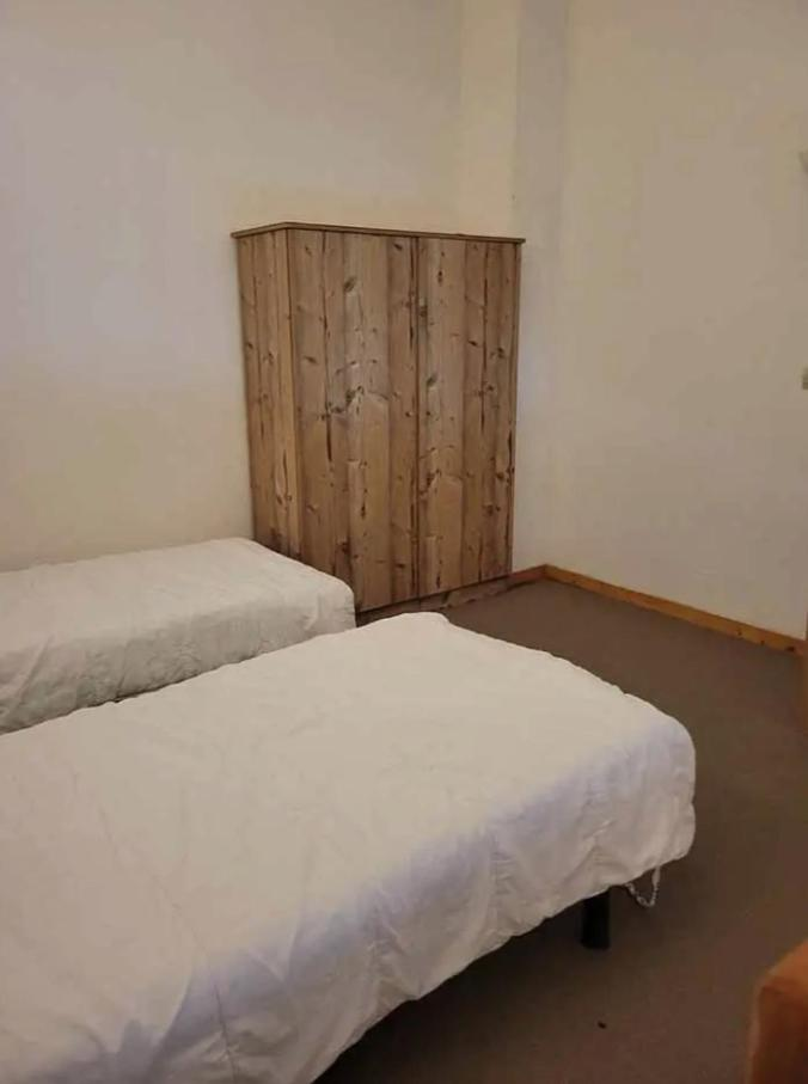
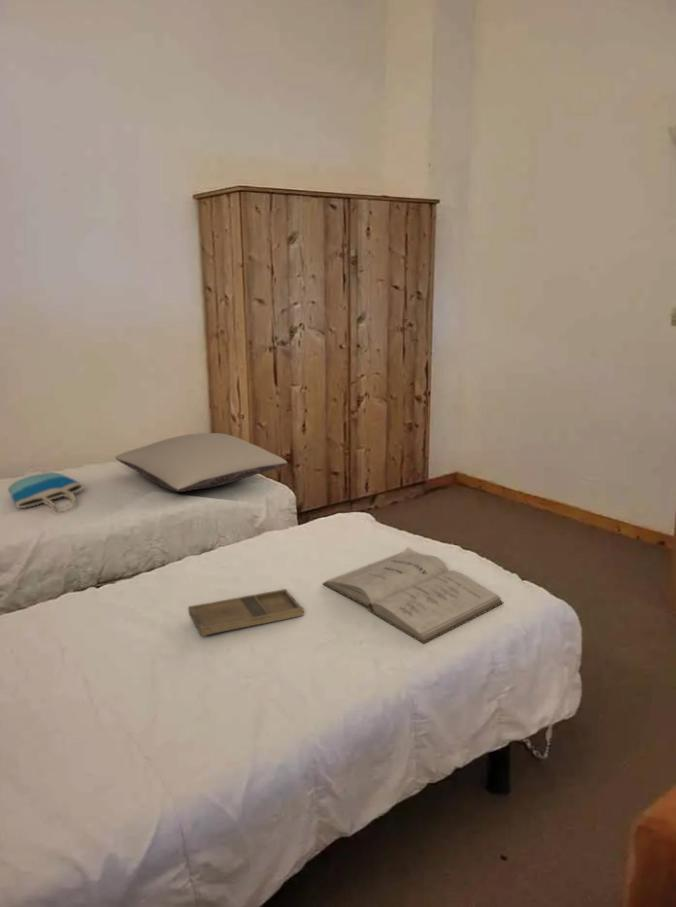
+ tote bag (48, 492)
+ tray (246, 611)
+ book (410, 585)
+ pillow (200, 459)
